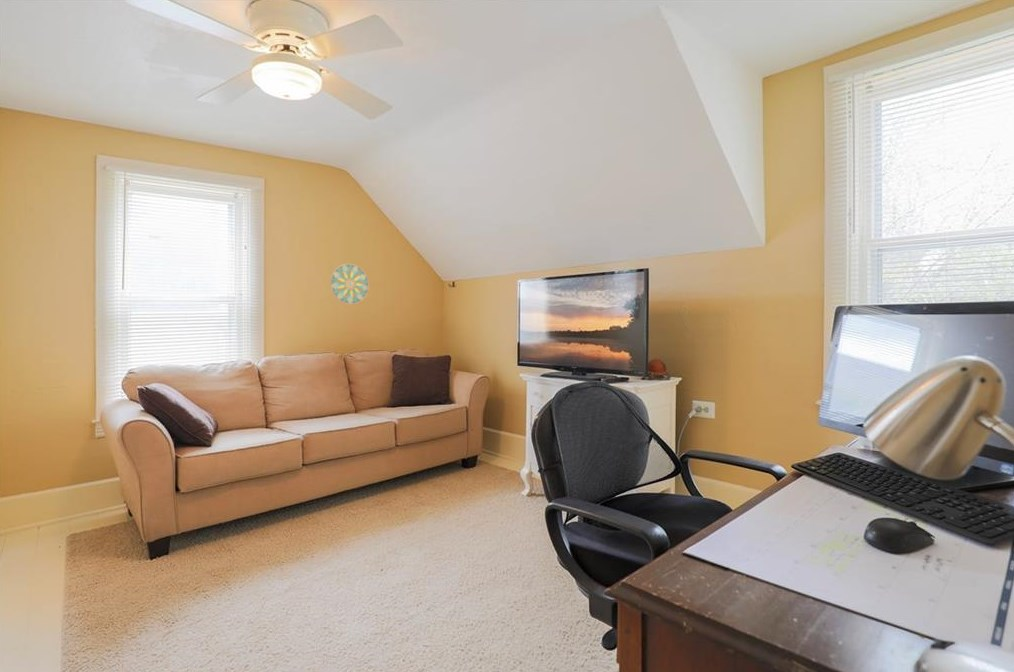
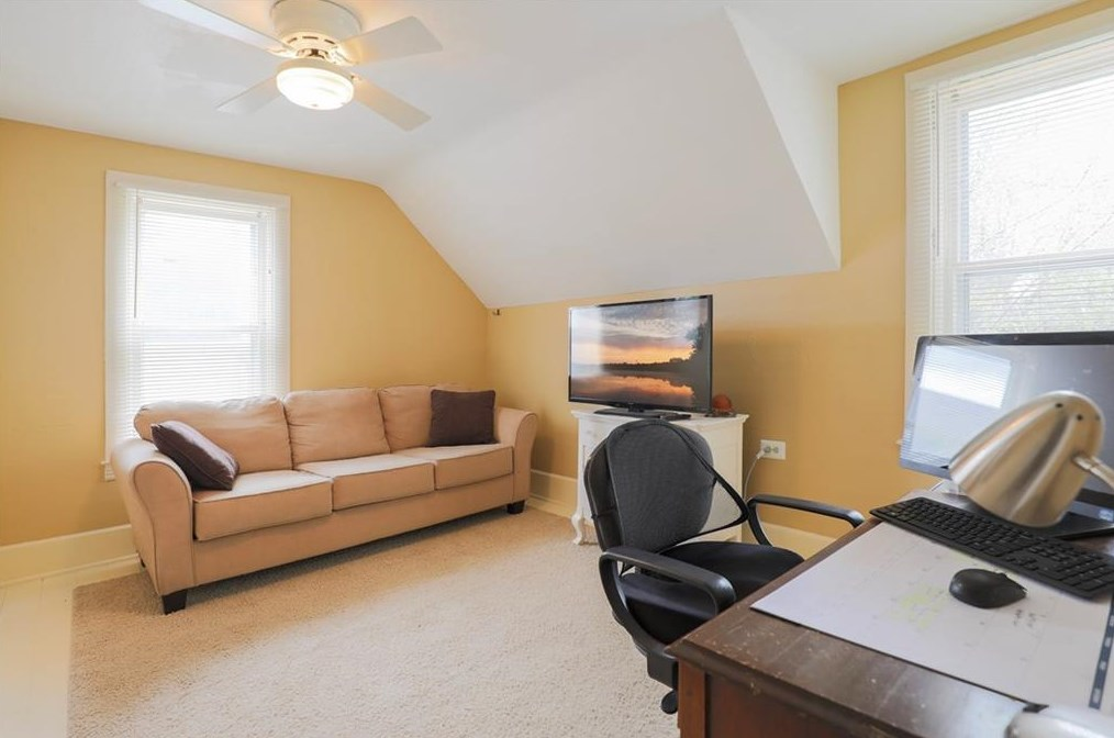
- decorative plate (350, 284)
